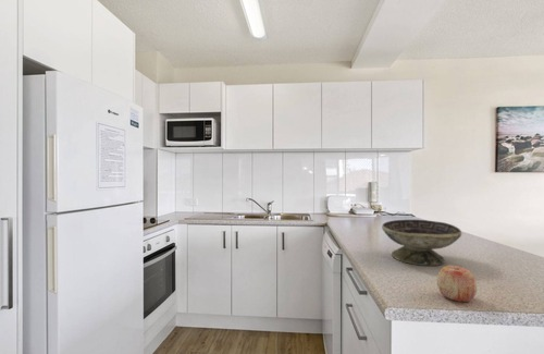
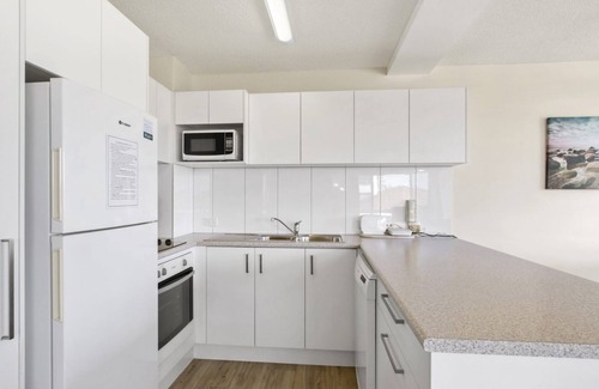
- decorative bowl (419, 242)
- apple (456, 282)
